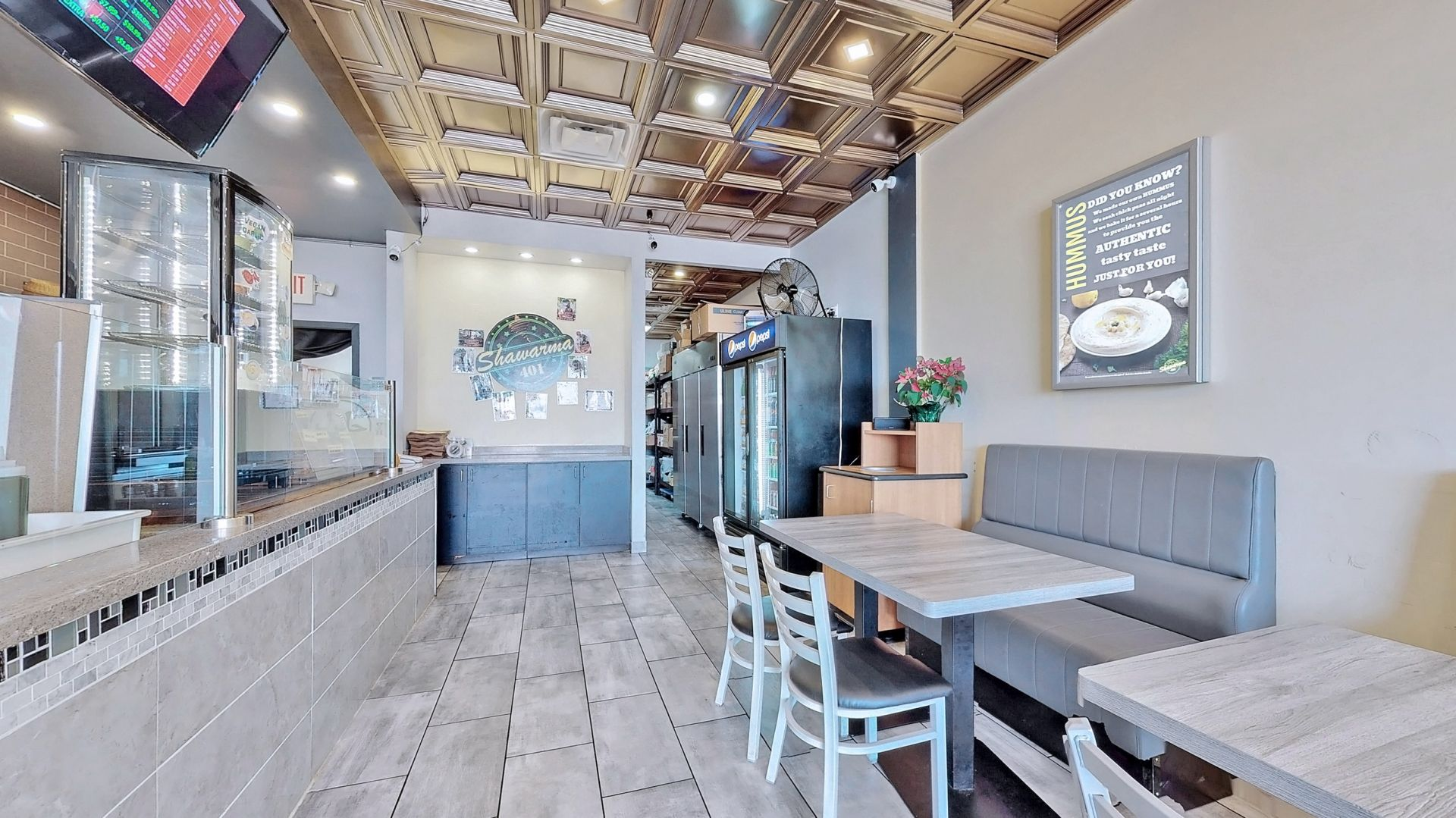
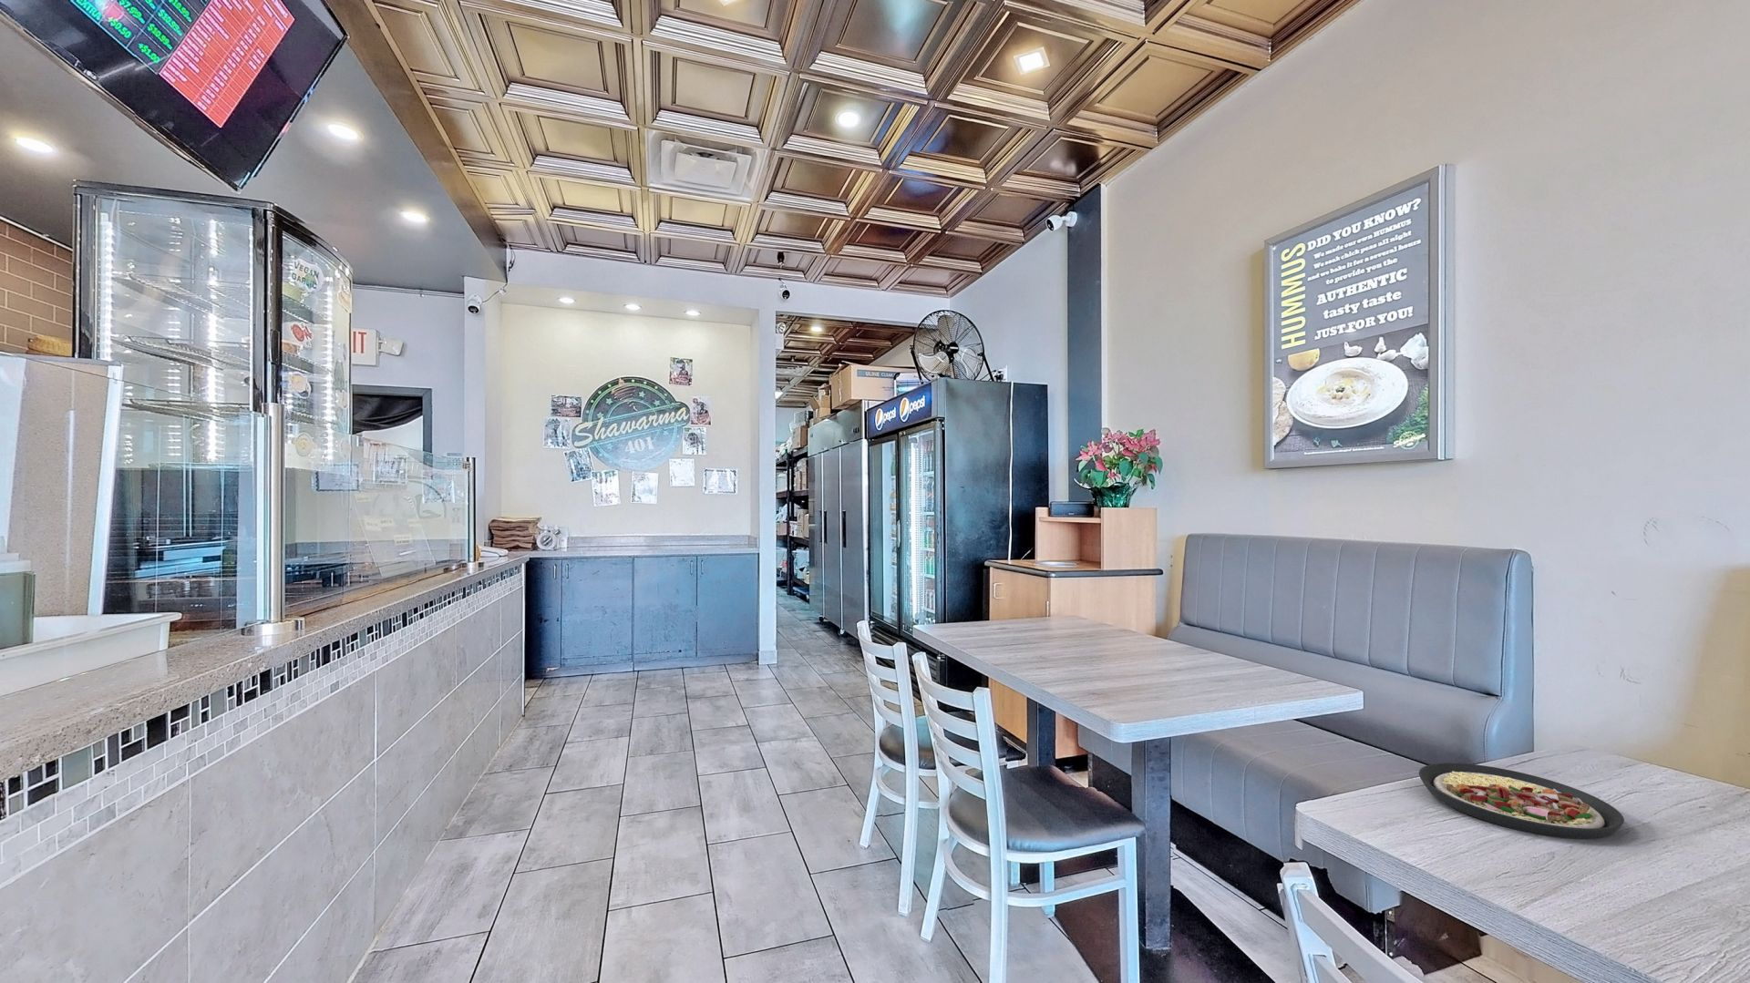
+ plate (1513, 796)
